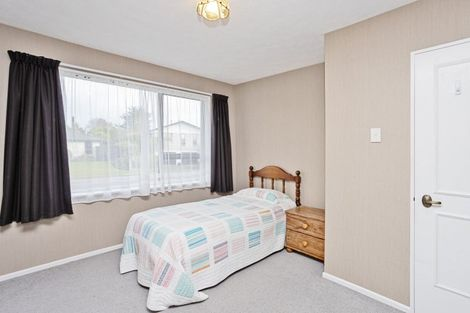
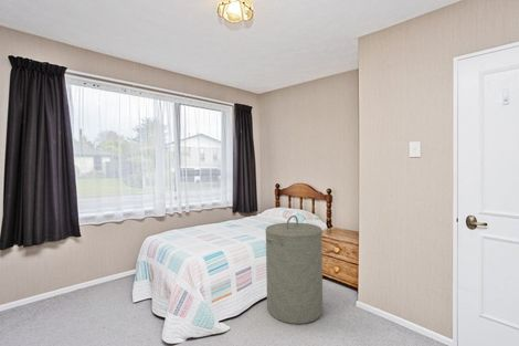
+ laundry hamper (294, 262)
